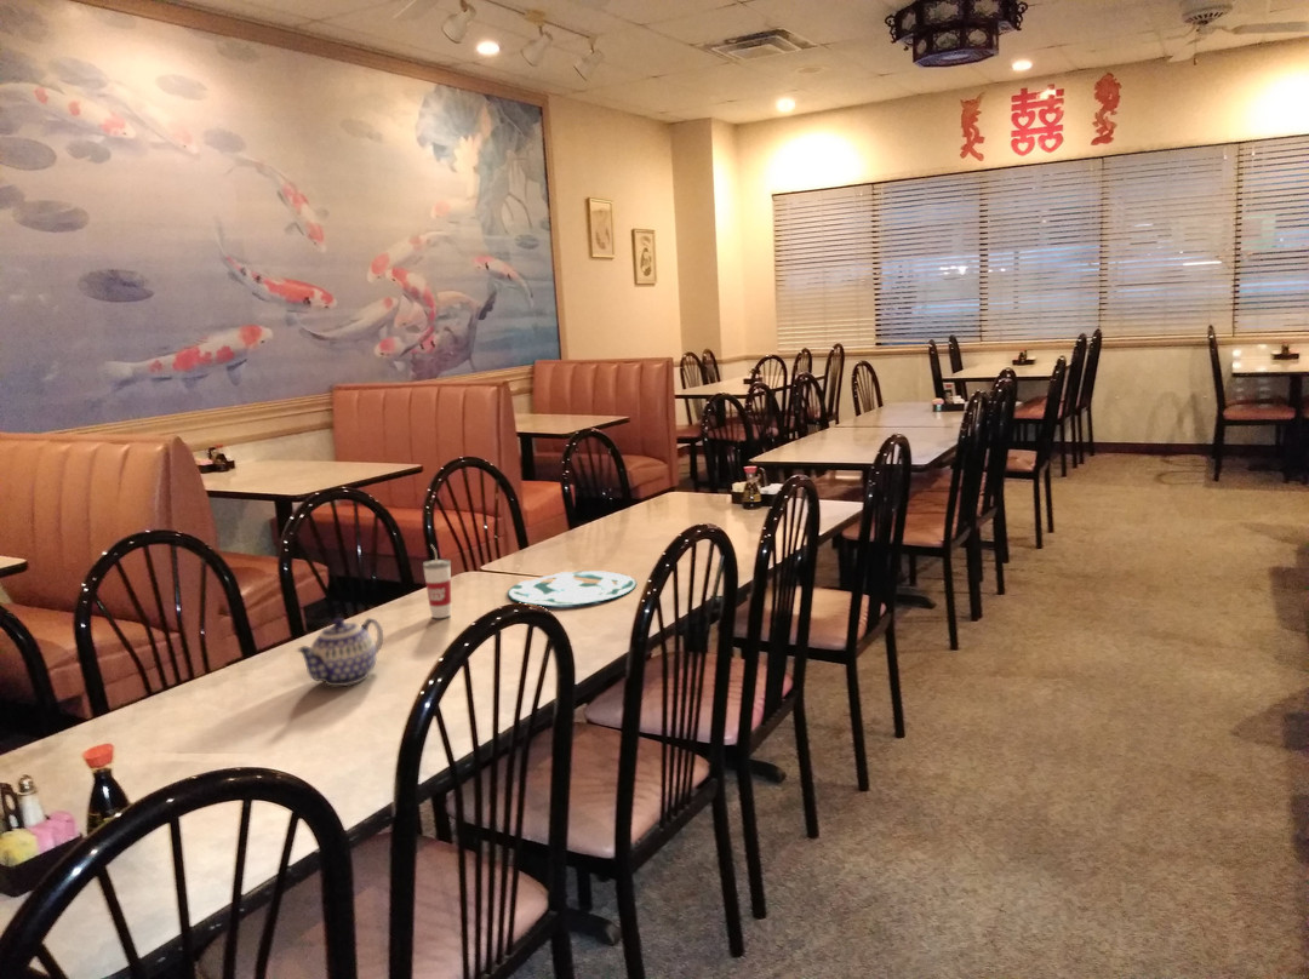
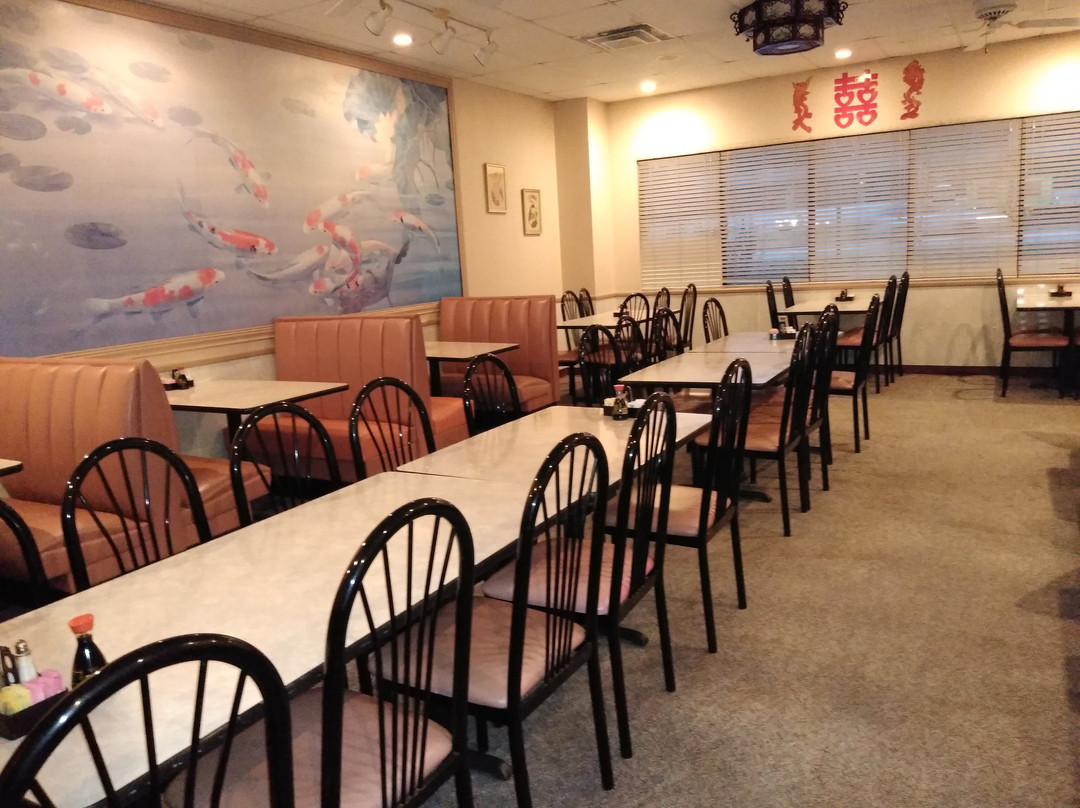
- teapot (342, 648)
- cup (438, 579)
- plate (572, 582)
